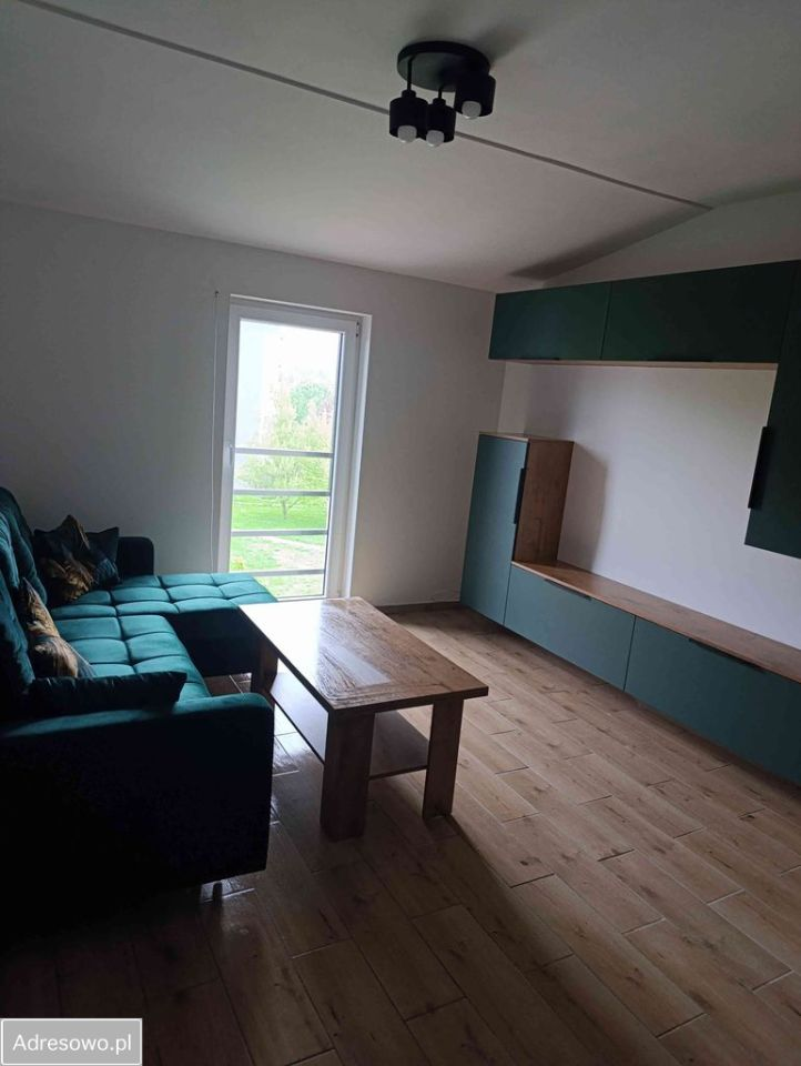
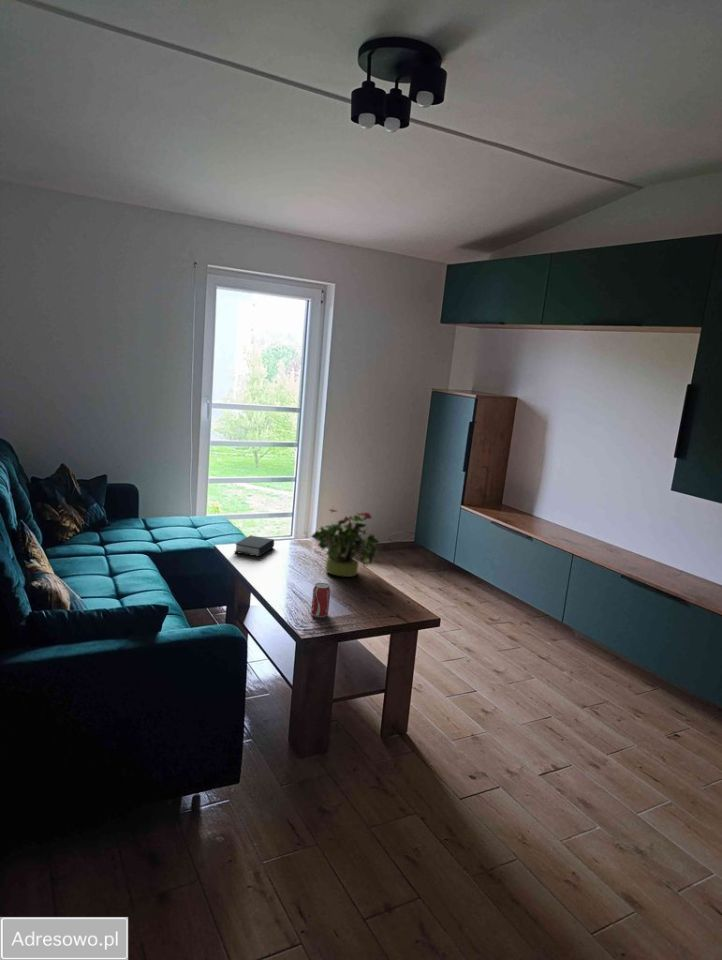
+ potted plant (345, 539)
+ beverage can (320, 599)
+ book (254, 545)
